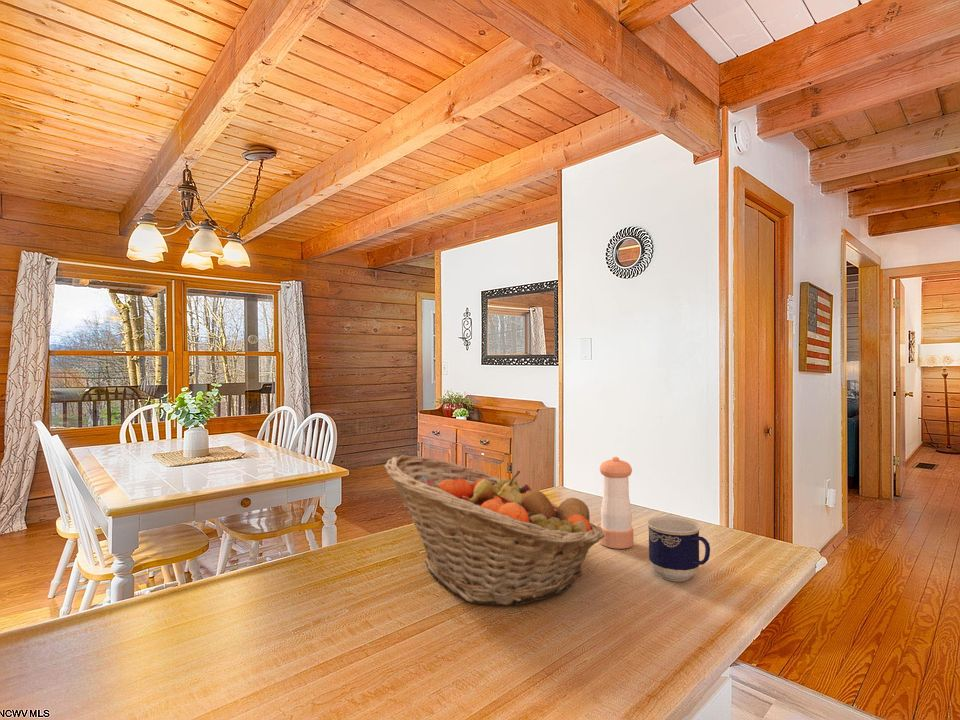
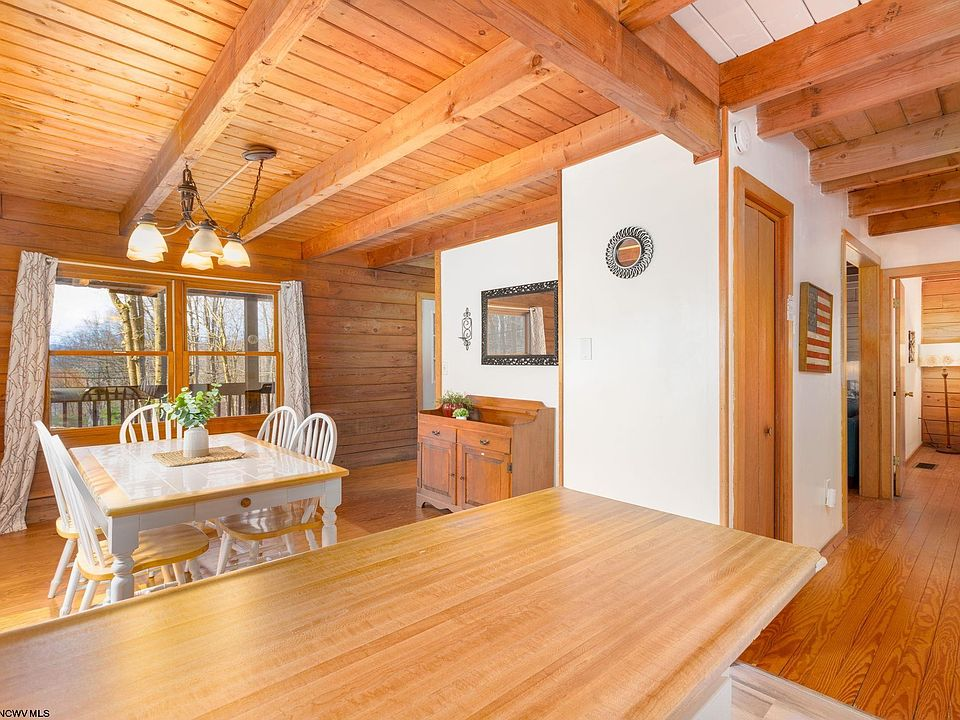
- pepper shaker (616, 500)
- cup (680, 552)
- fruit basket (488, 513)
